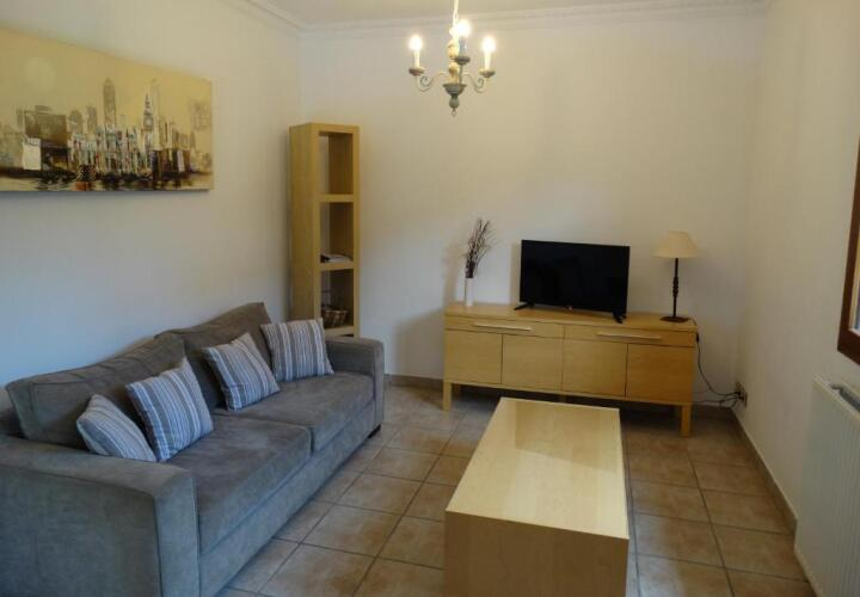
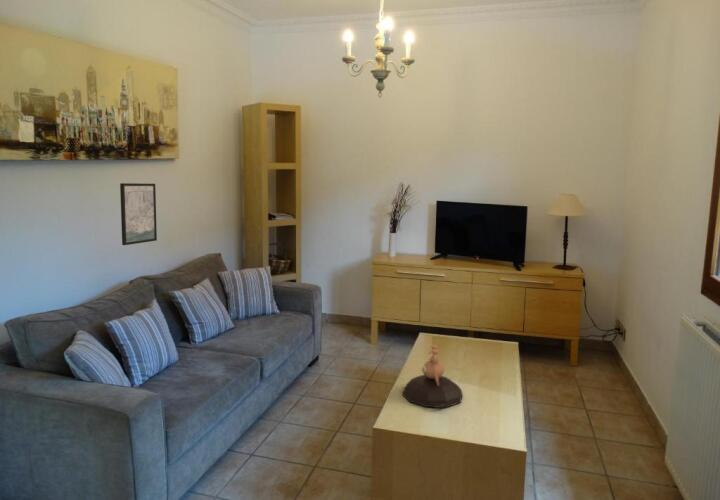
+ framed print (139, 213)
+ decorative bowl (433, 371)
